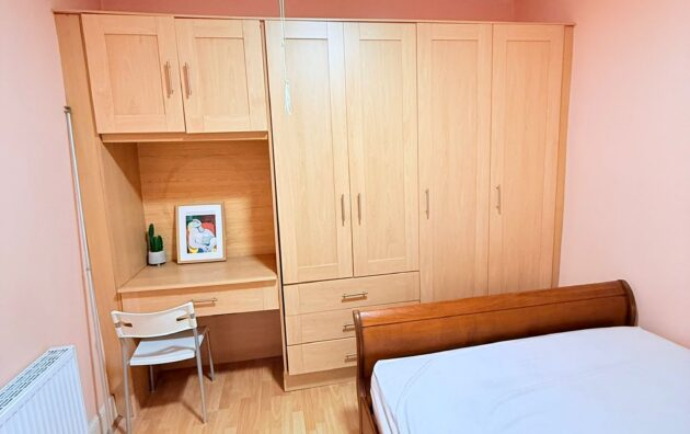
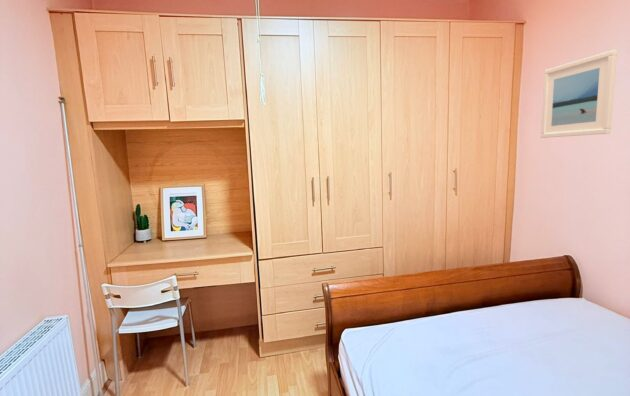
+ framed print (574, 99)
